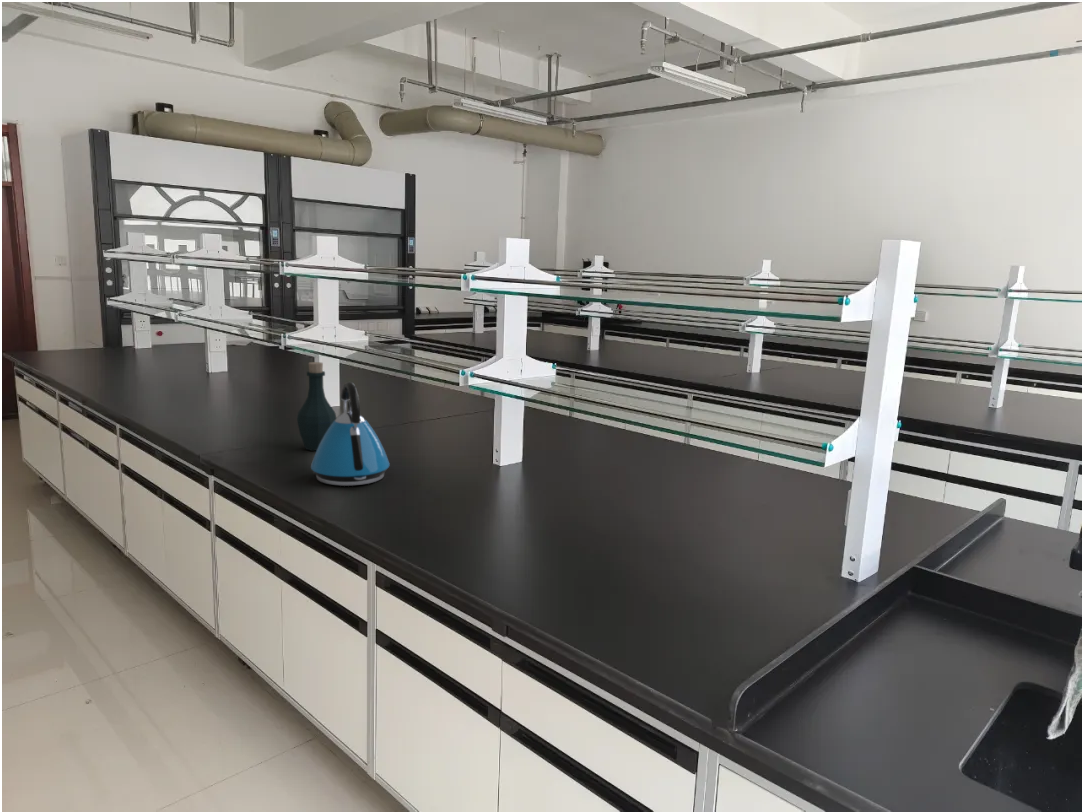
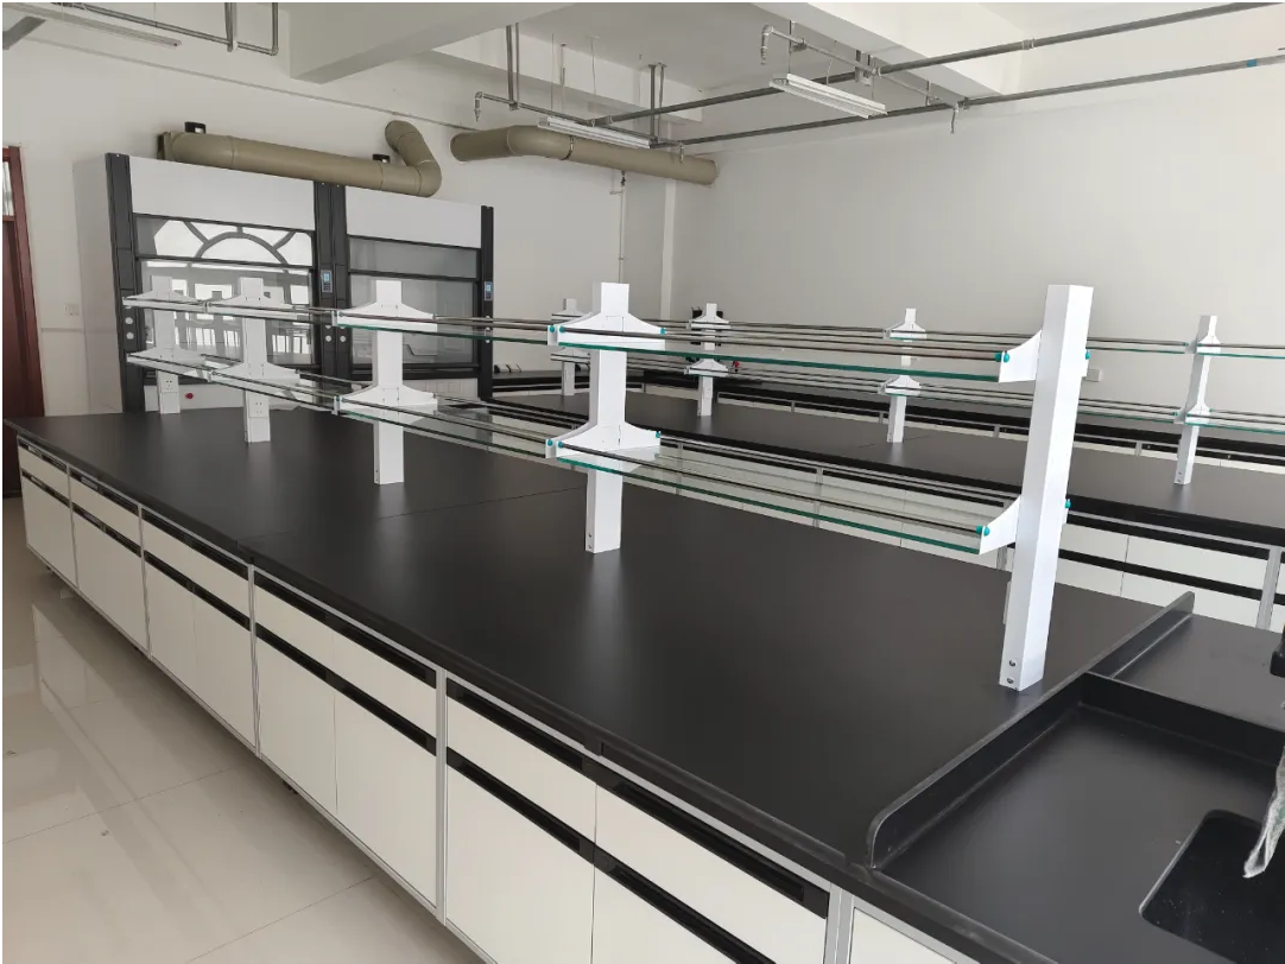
- kettle (350, 430)
- bottle (316, 405)
